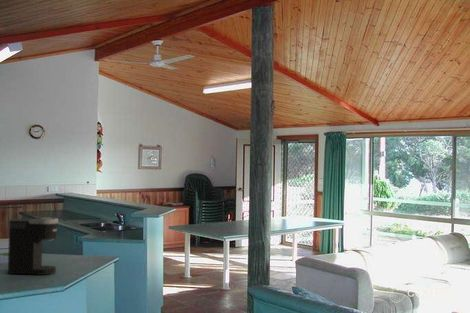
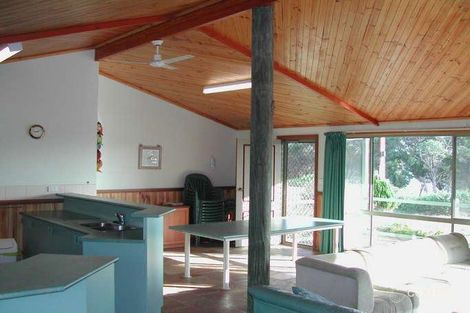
- coffee maker (33, 245)
